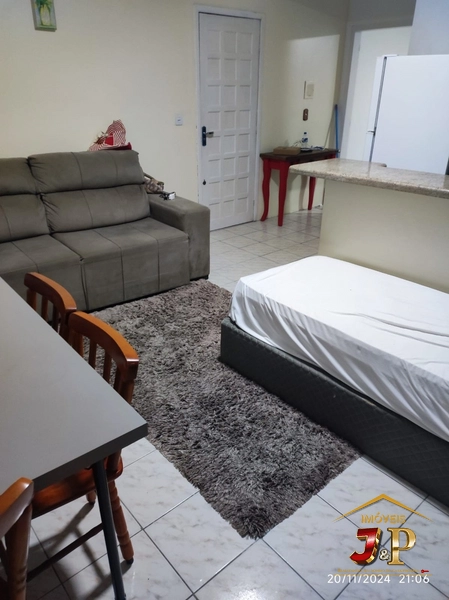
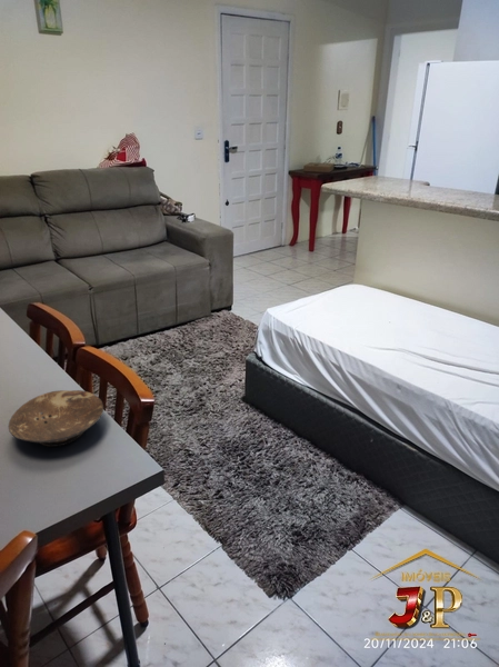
+ bowl (58, 422)
